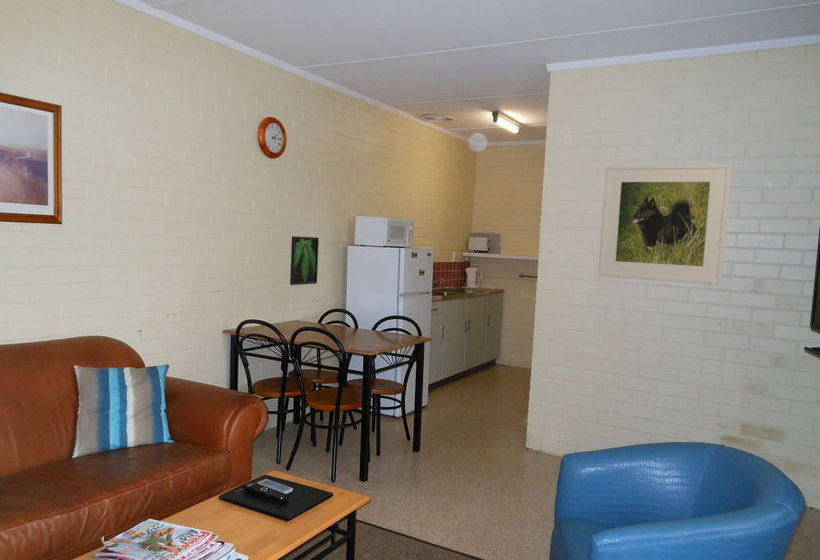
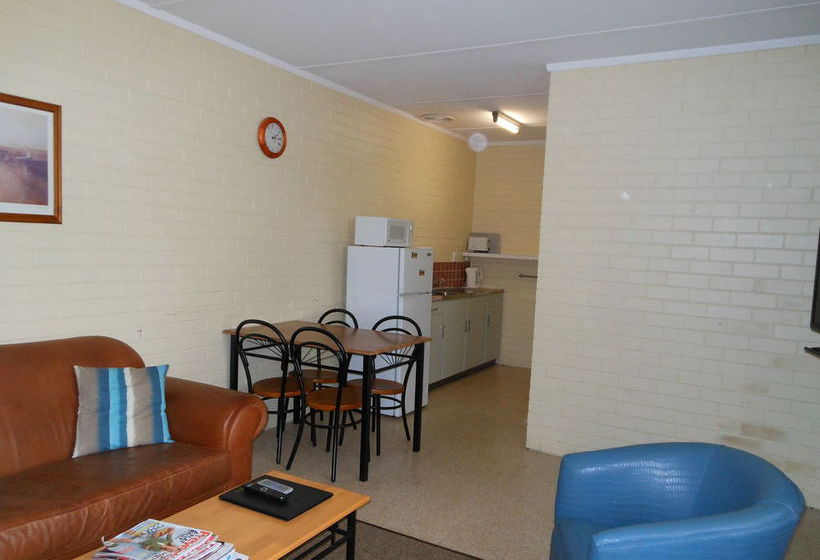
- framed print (304, 260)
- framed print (661, 223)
